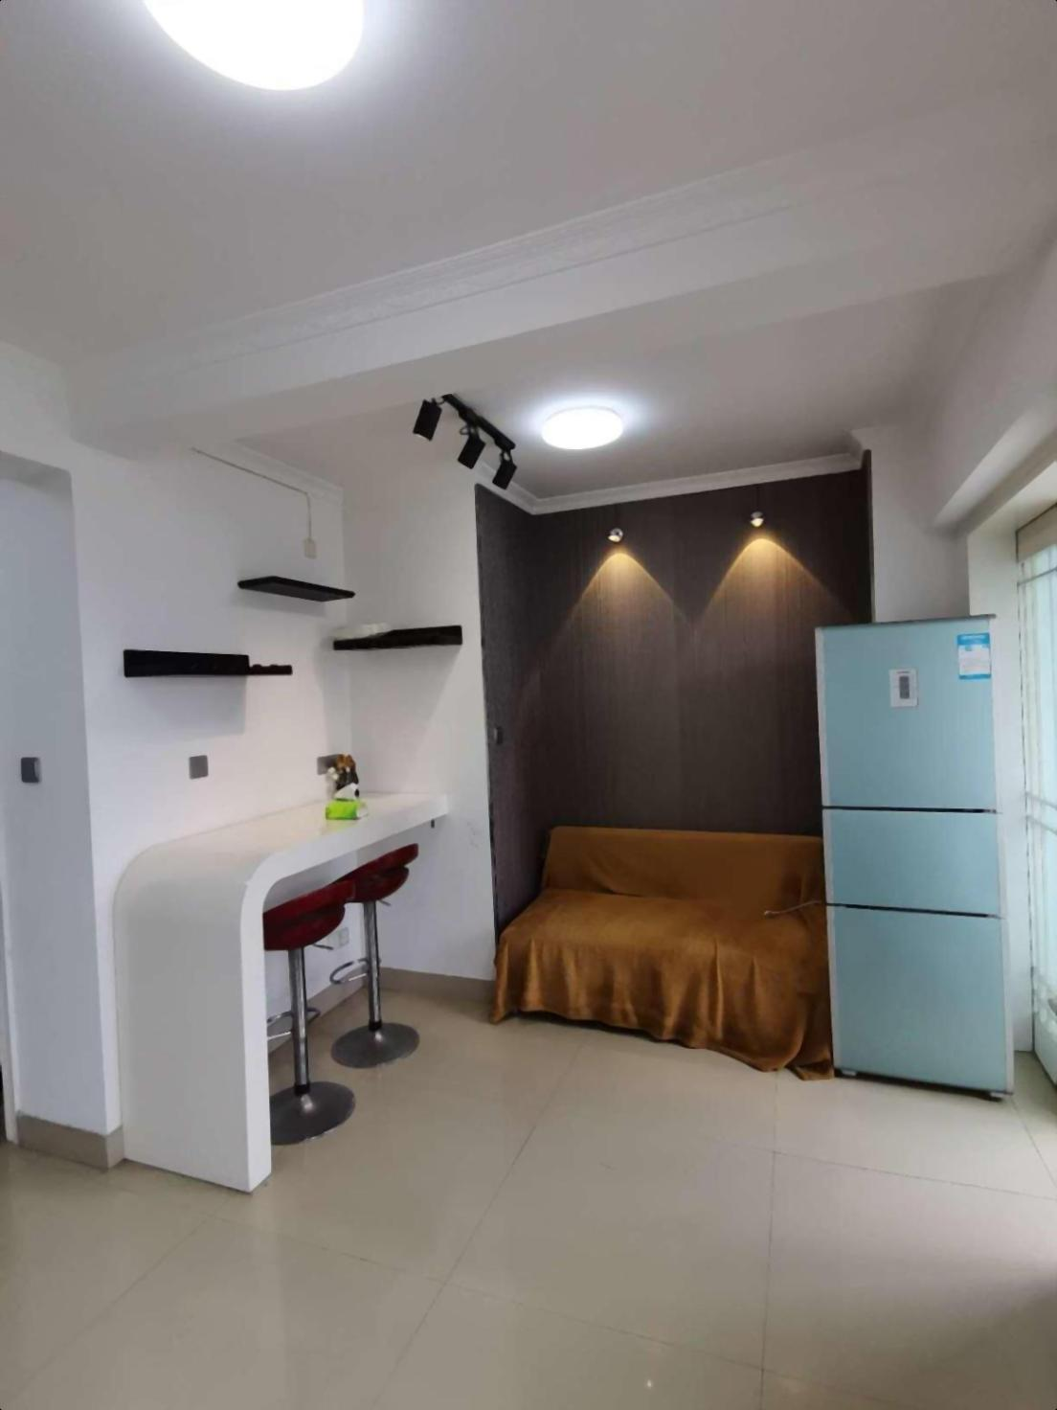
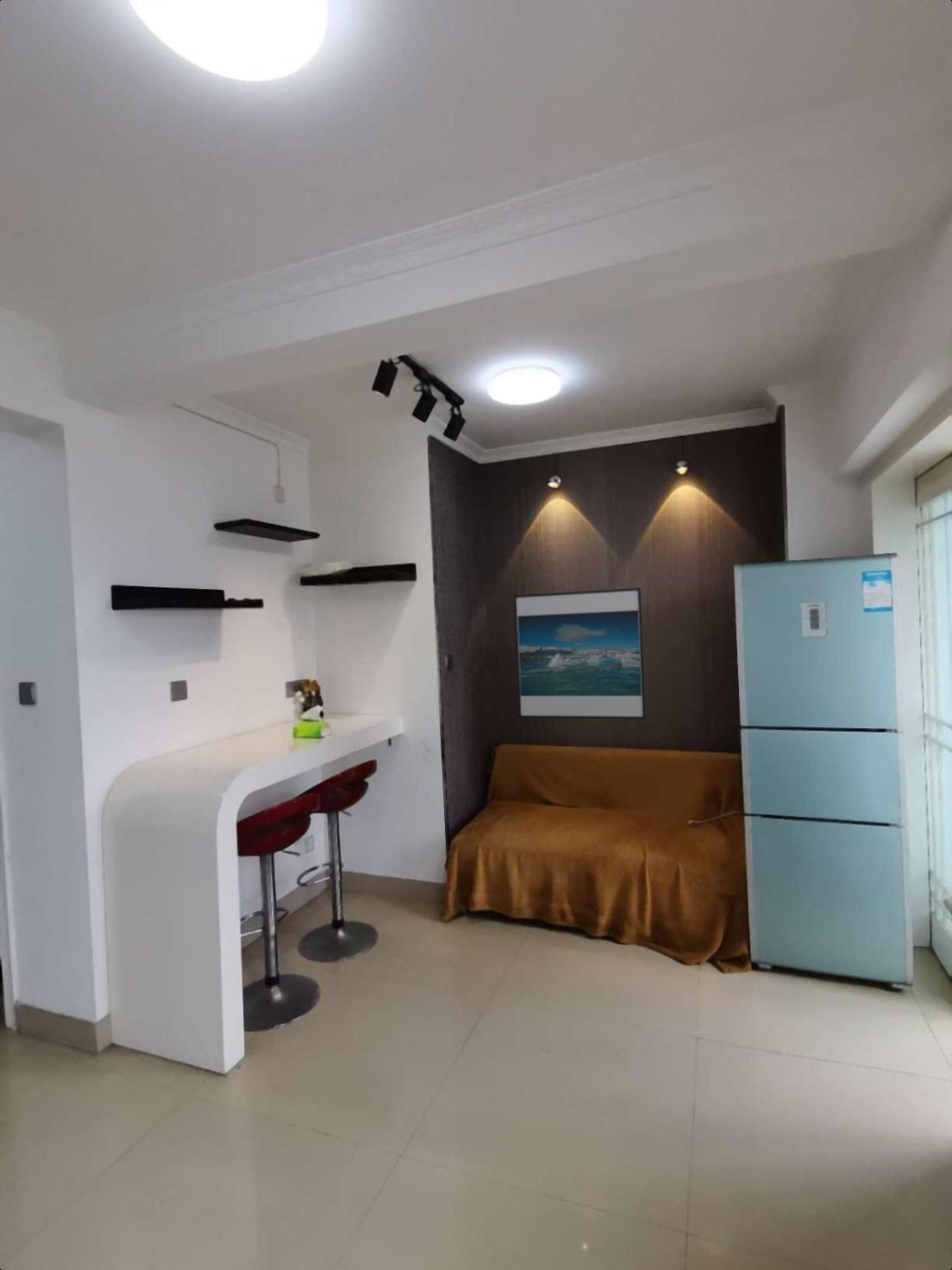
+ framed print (577, 655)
